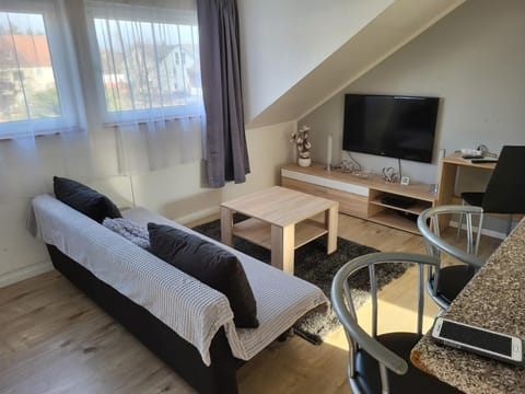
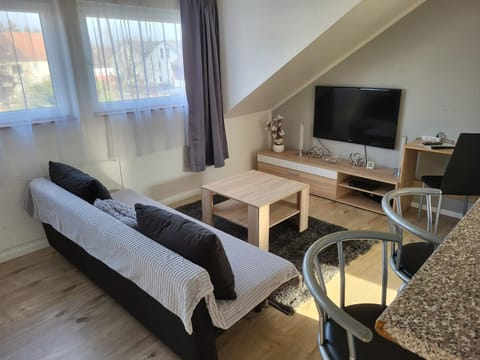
- cell phone (475, 339)
